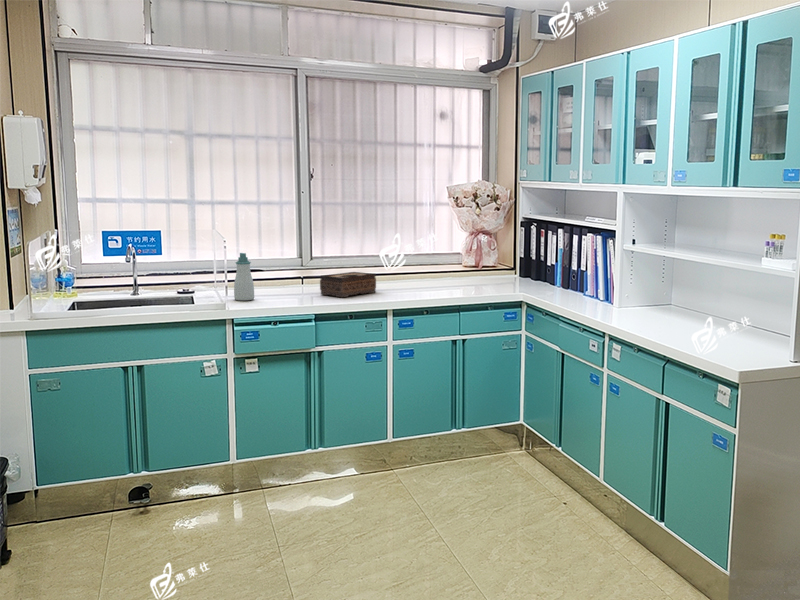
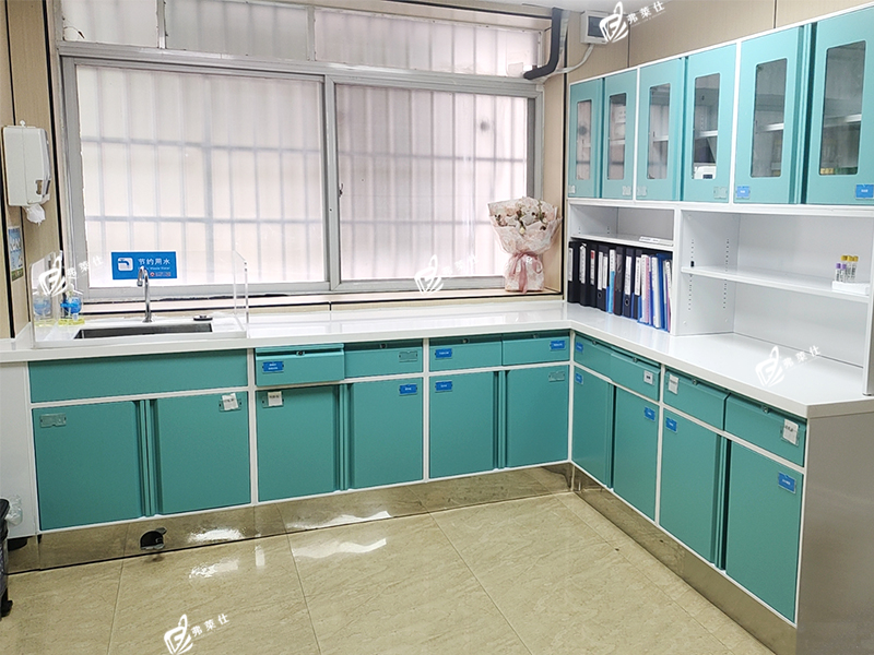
- tissue box (348, 284)
- soap bottle (243, 276)
